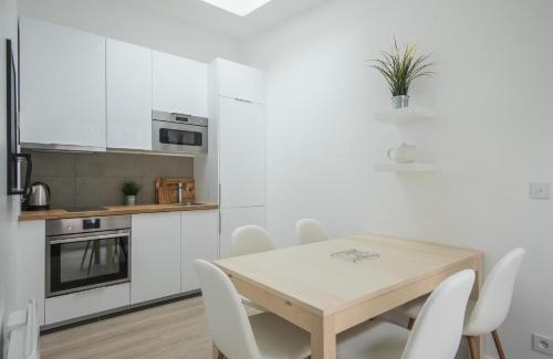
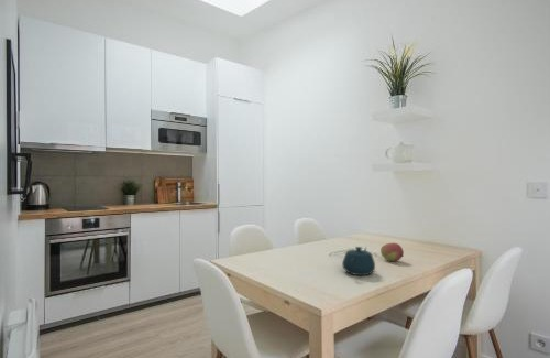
+ teapot (359, 259)
+ fruit (392, 251)
